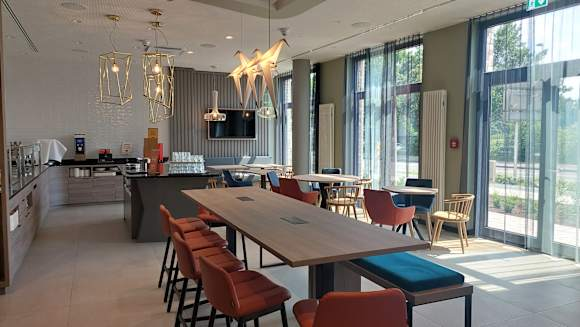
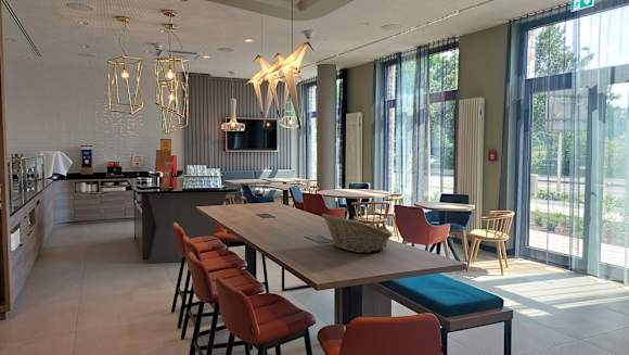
+ fruit basket (356, 230)
